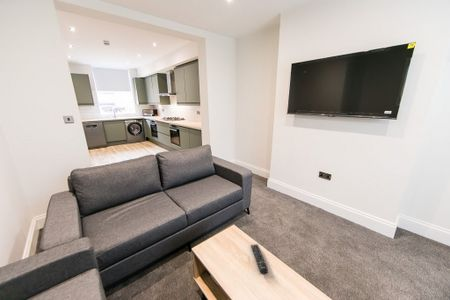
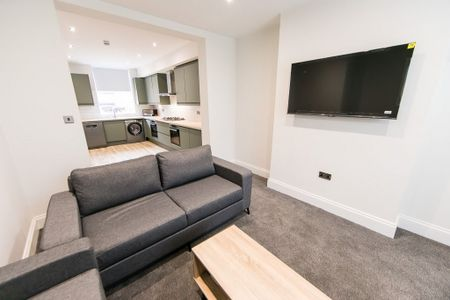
- remote control (258, 257)
